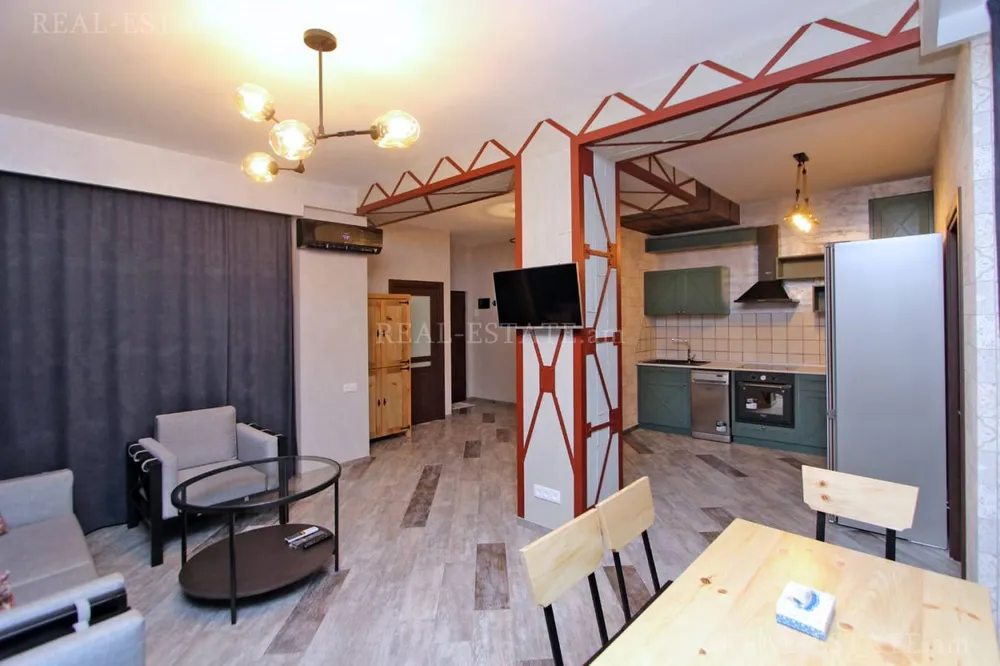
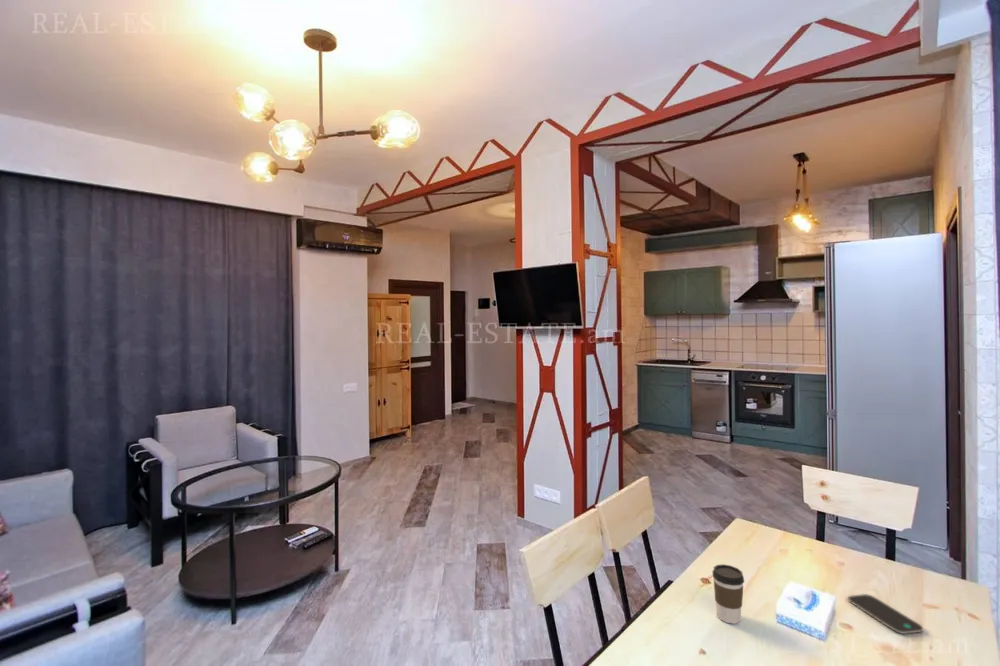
+ smartphone (883, 612)
+ coffee cup (728, 593)
